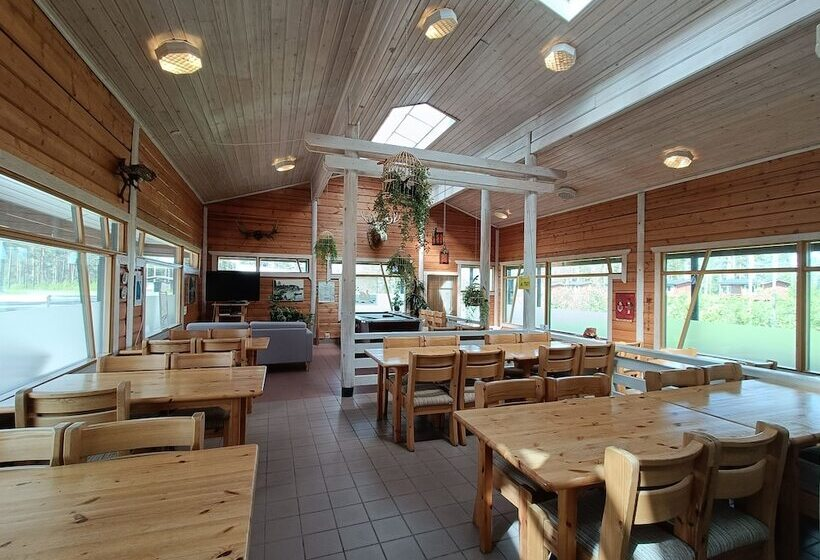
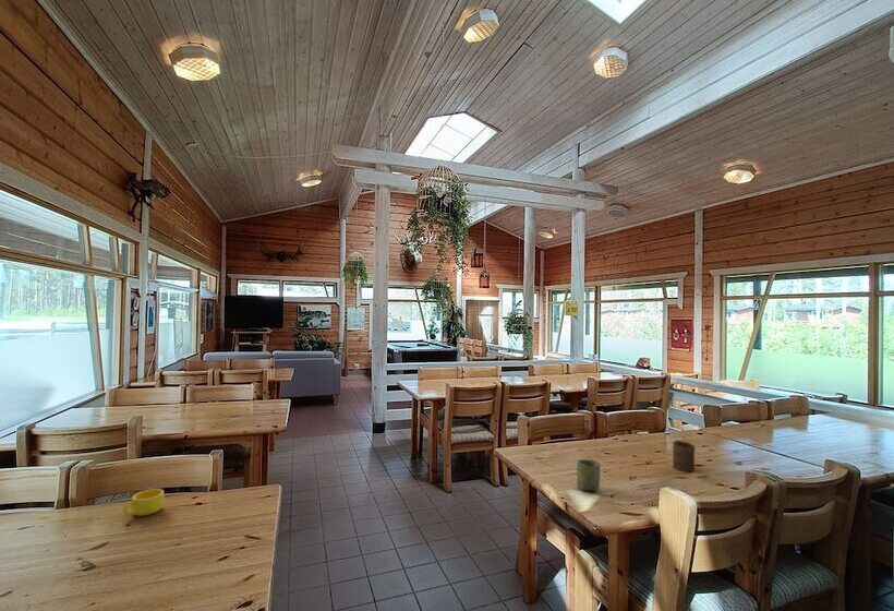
+ cup (588, 475)
+ cup (684, 455)
+ cup (143, 504)
